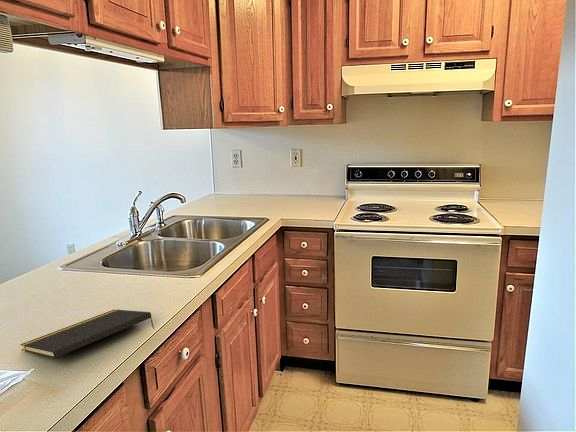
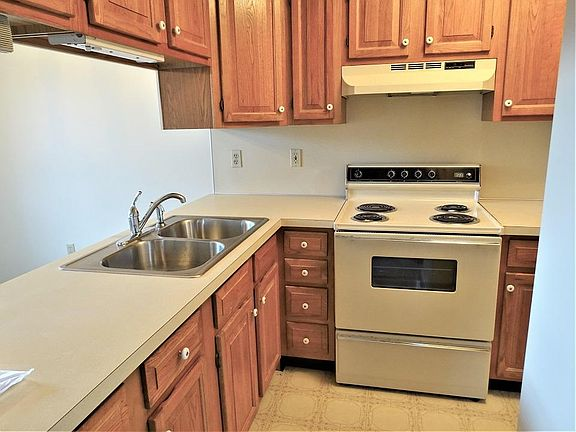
- notepad (88, 330)
